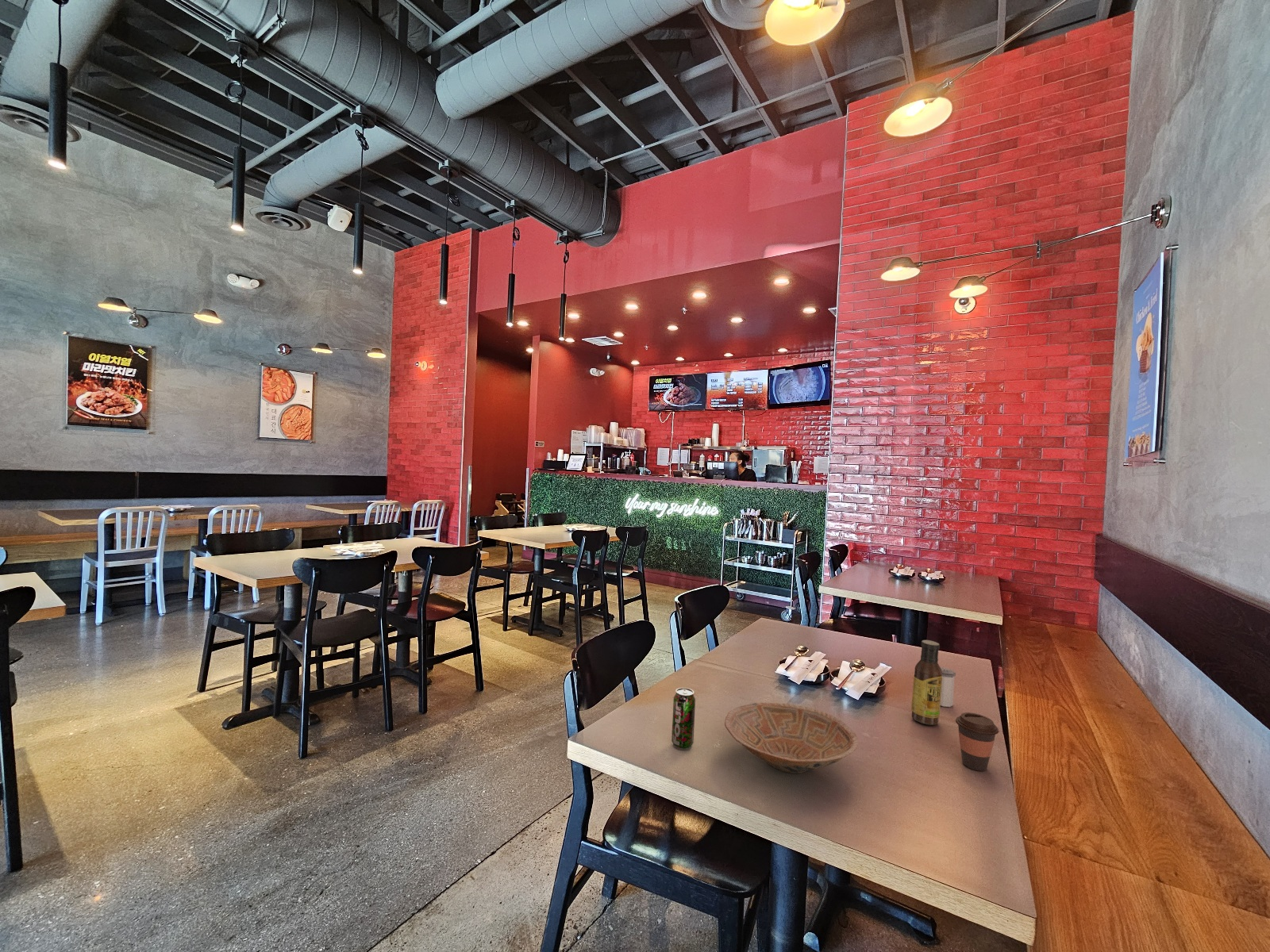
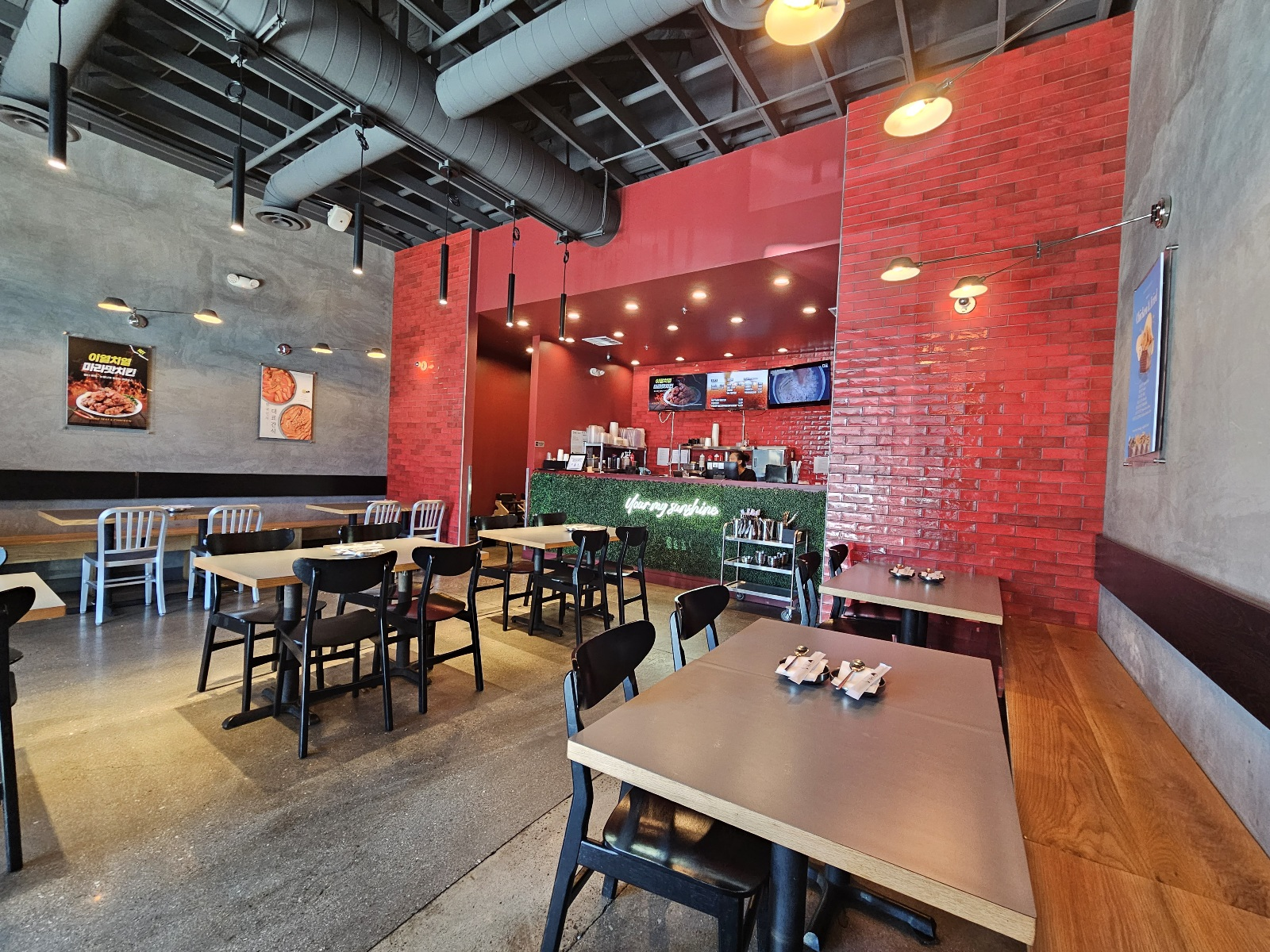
- beverage can (683, 718)
- sauce bottle (927, 681)
- bowl (787, 745)
- coffee cup (976, 742)
- salt shaker (943, 686)
